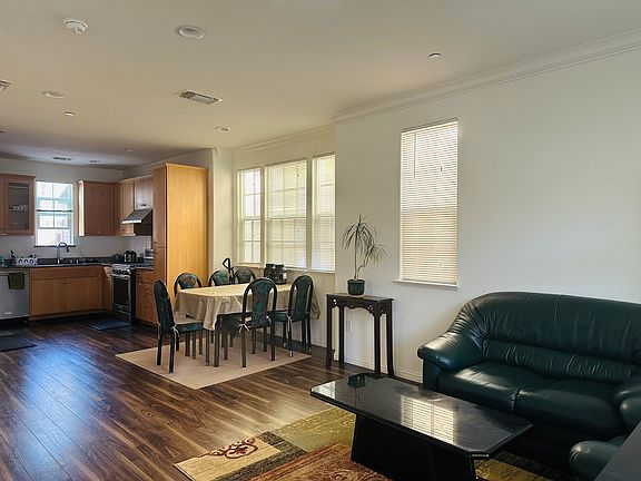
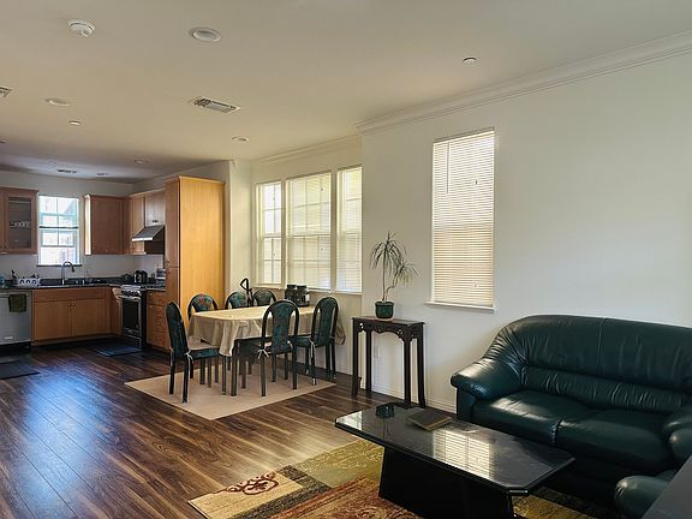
+ notepad (429, 418)
